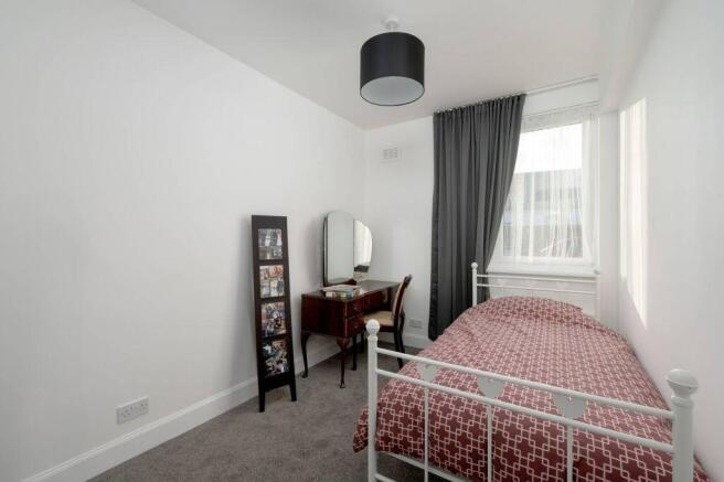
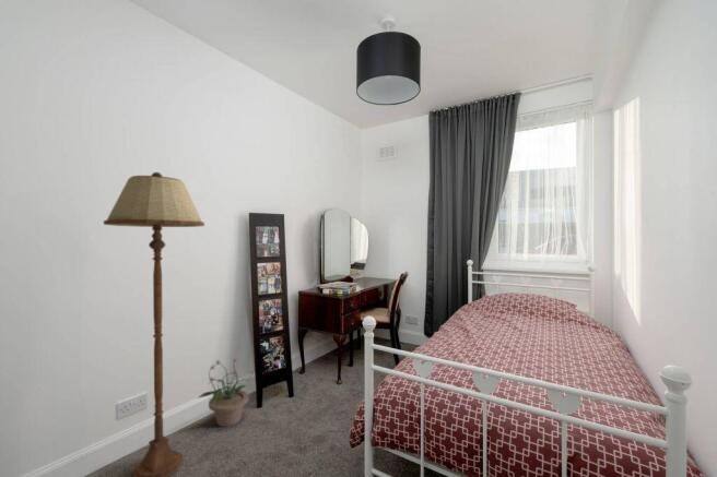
+ potted plant (225, 391)
+ floor lamp (157, 320)
